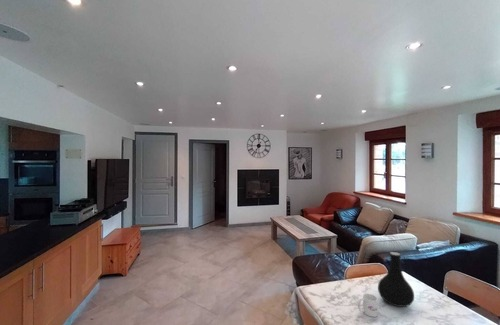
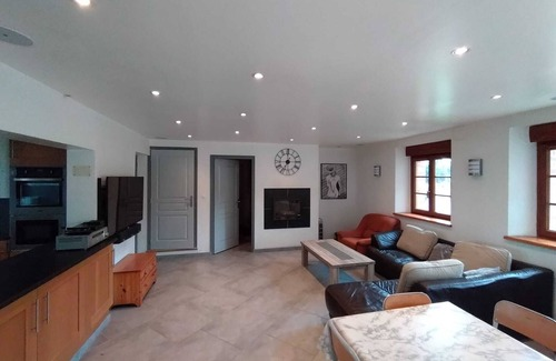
- mug (367, 304)
- vase (395, 277)
